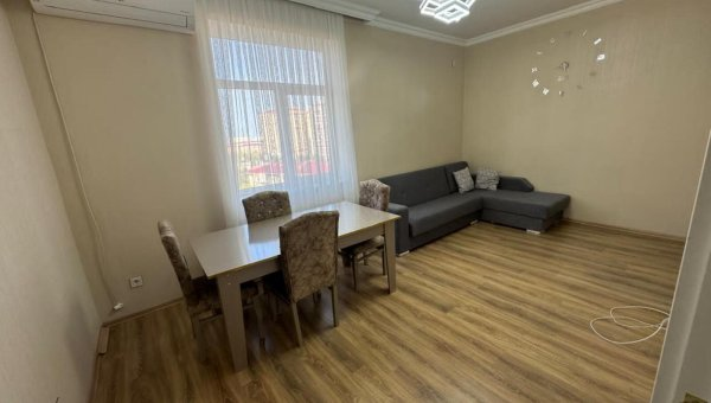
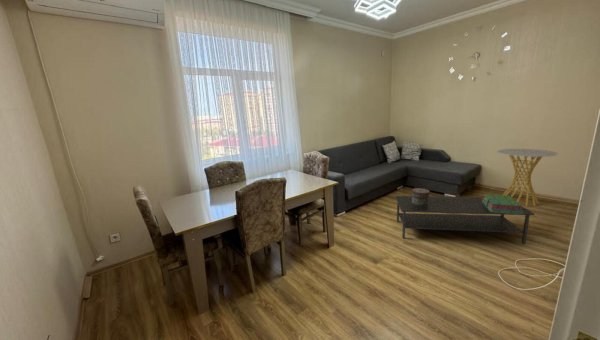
+ decorative box (420, 196)
+ stack of books (501, 203)
+ coffee table (454, 217)
+ side table (522, 177)
